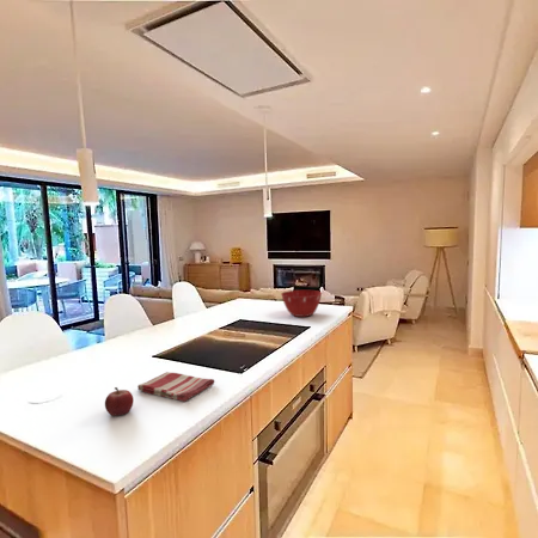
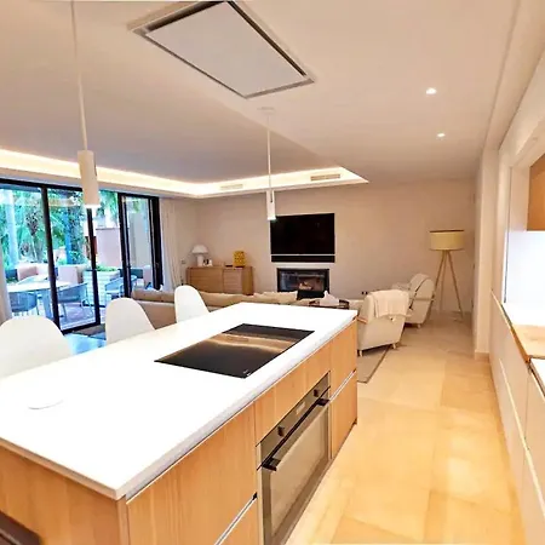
- fruit (118, 399)
- dish towel (176, 384)
- mixing bowl (301, 304)
